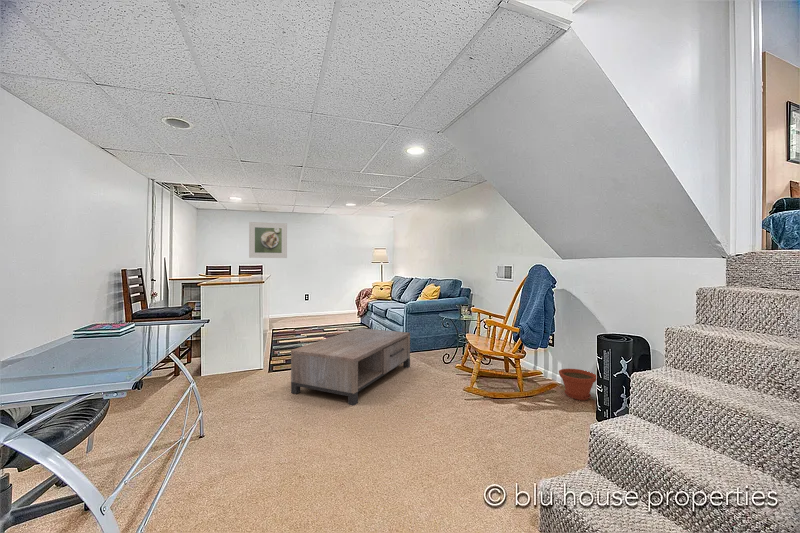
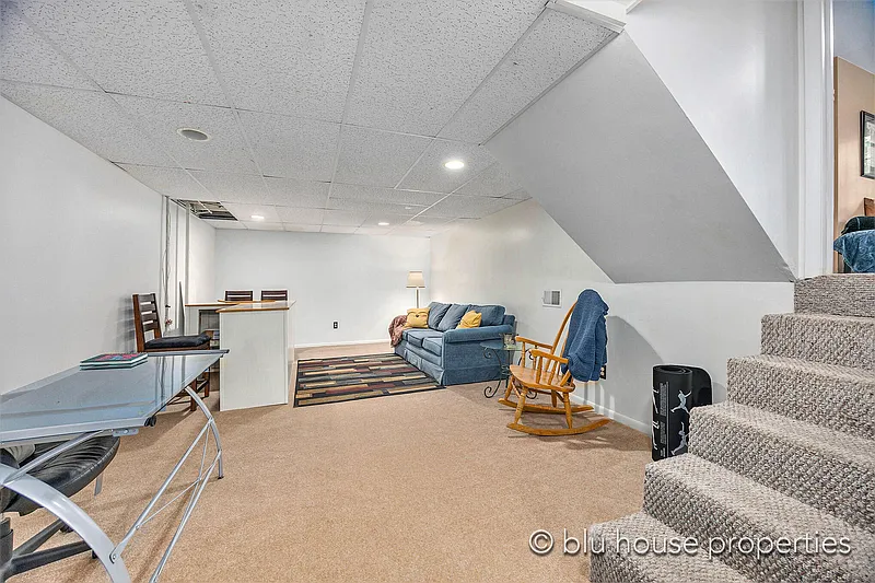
- coffee table (357, 359)
- plant pot (577, 385)
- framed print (268, 240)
